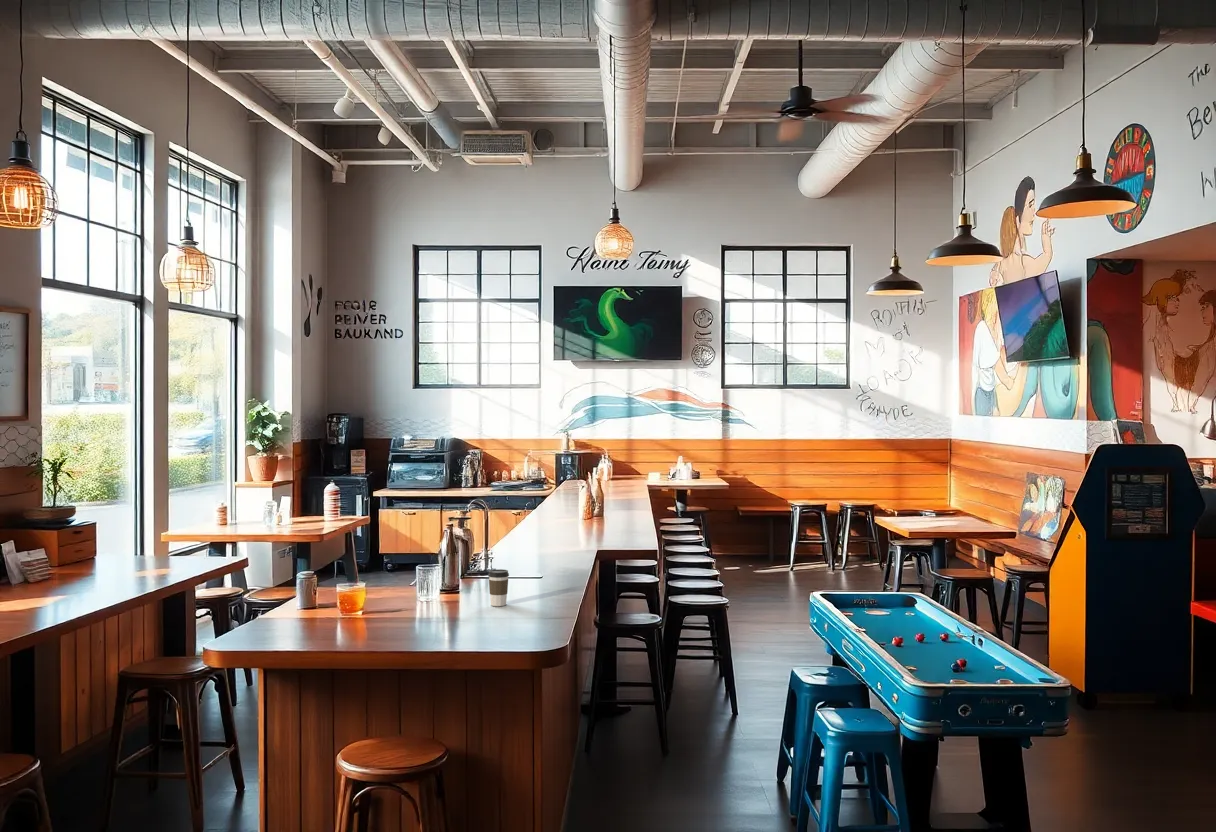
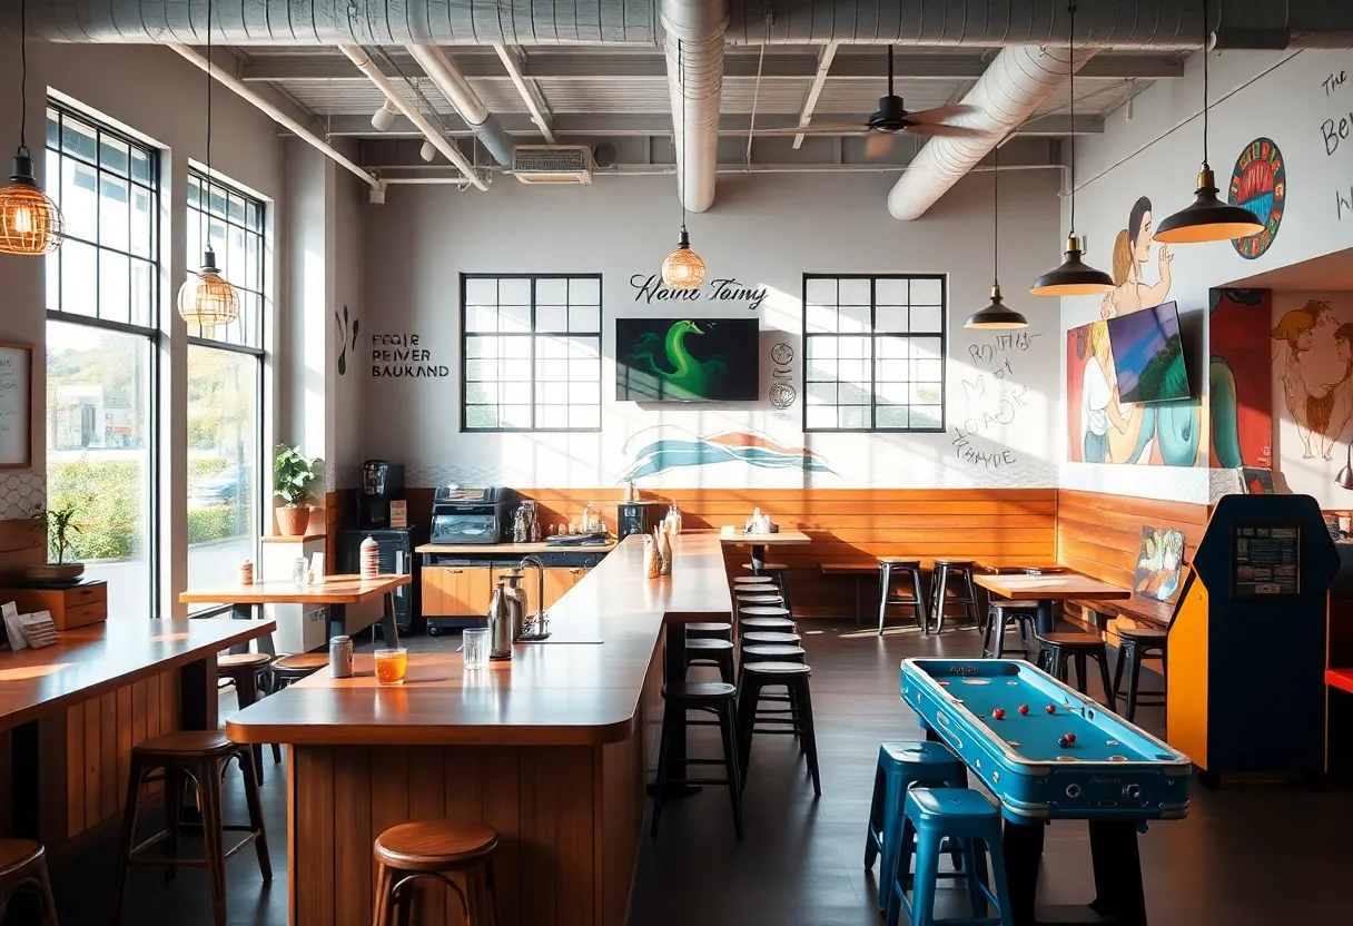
- coffee cup (498, 587)
